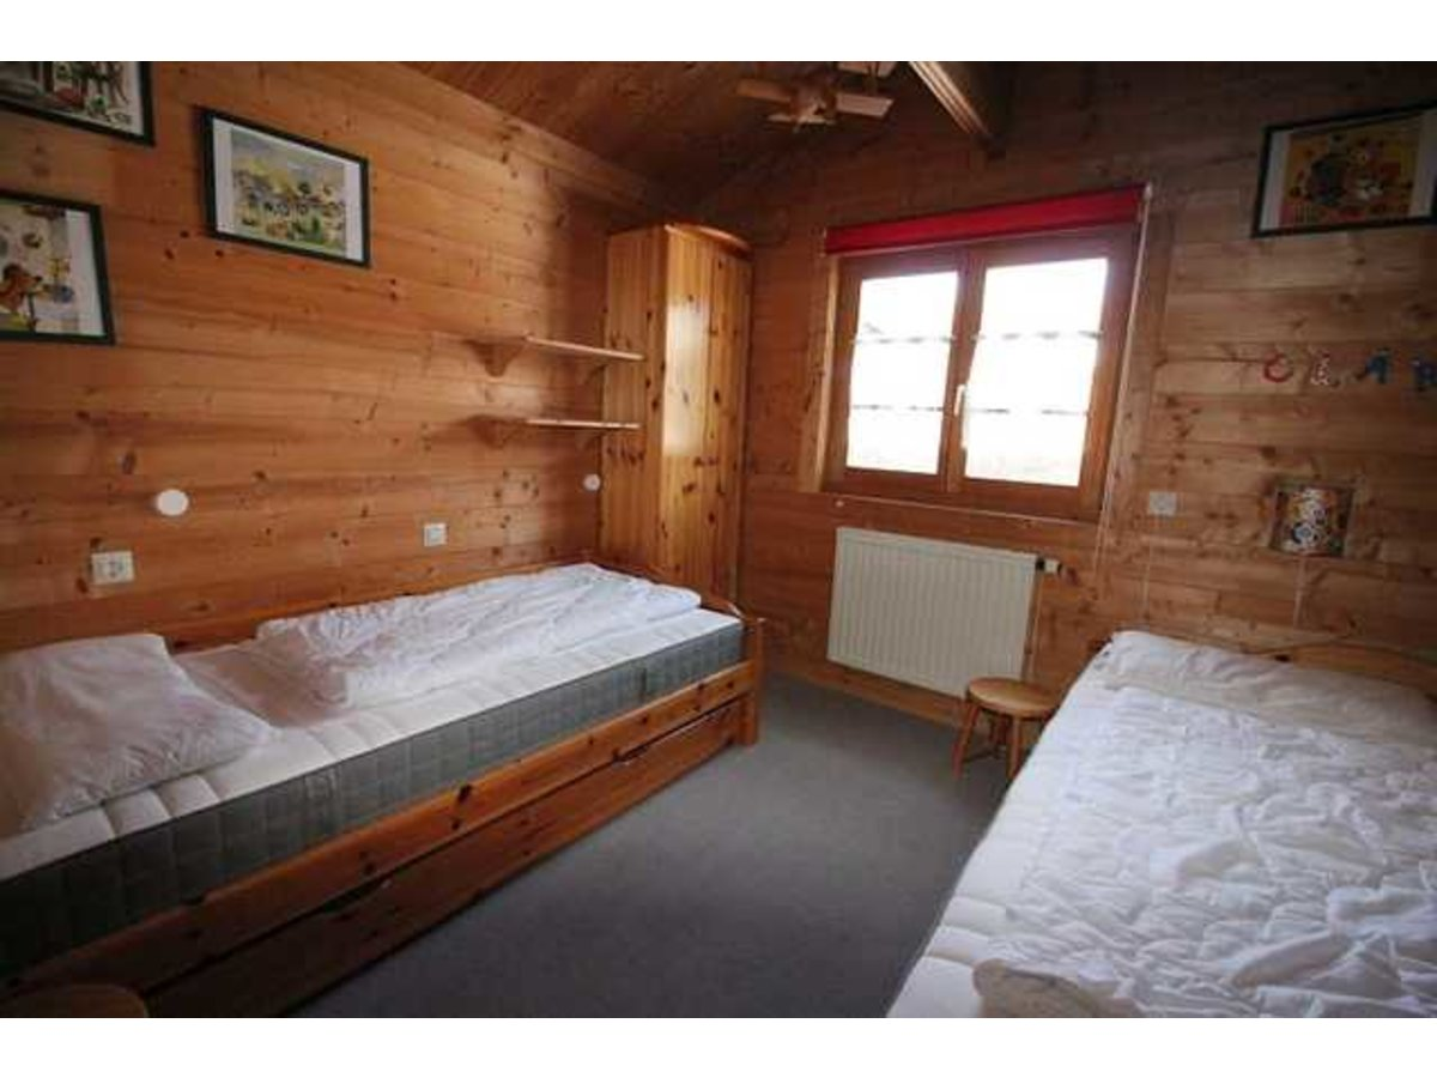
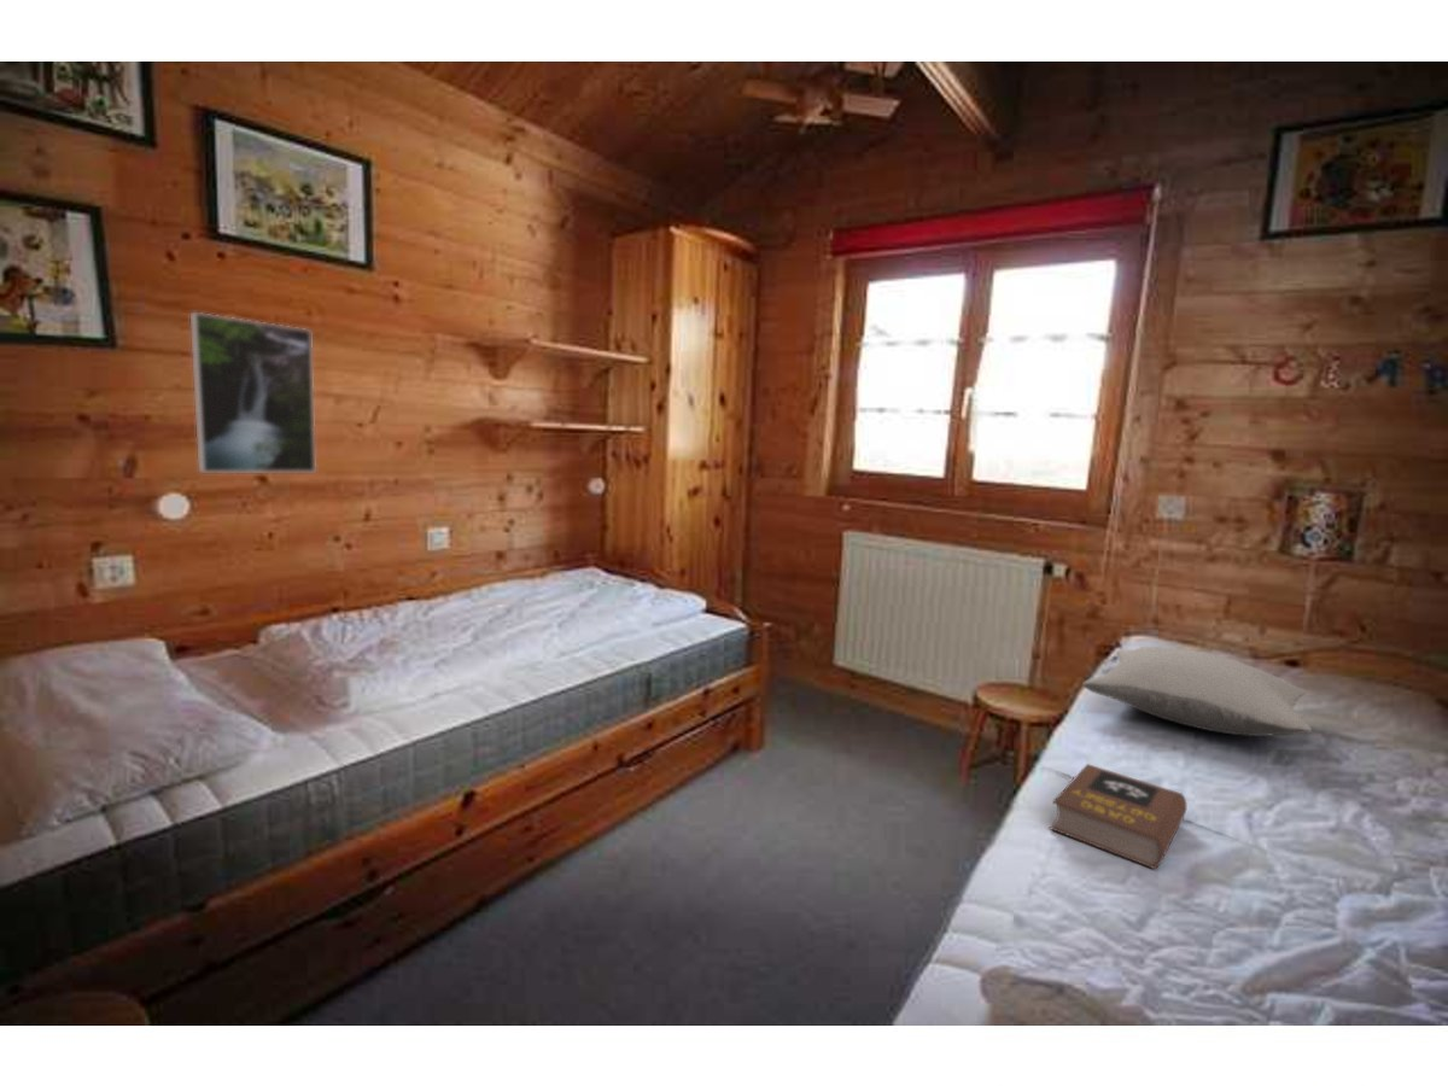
+ book (1121, 810)
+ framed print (257, 398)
+ pillow (1196, 685)
